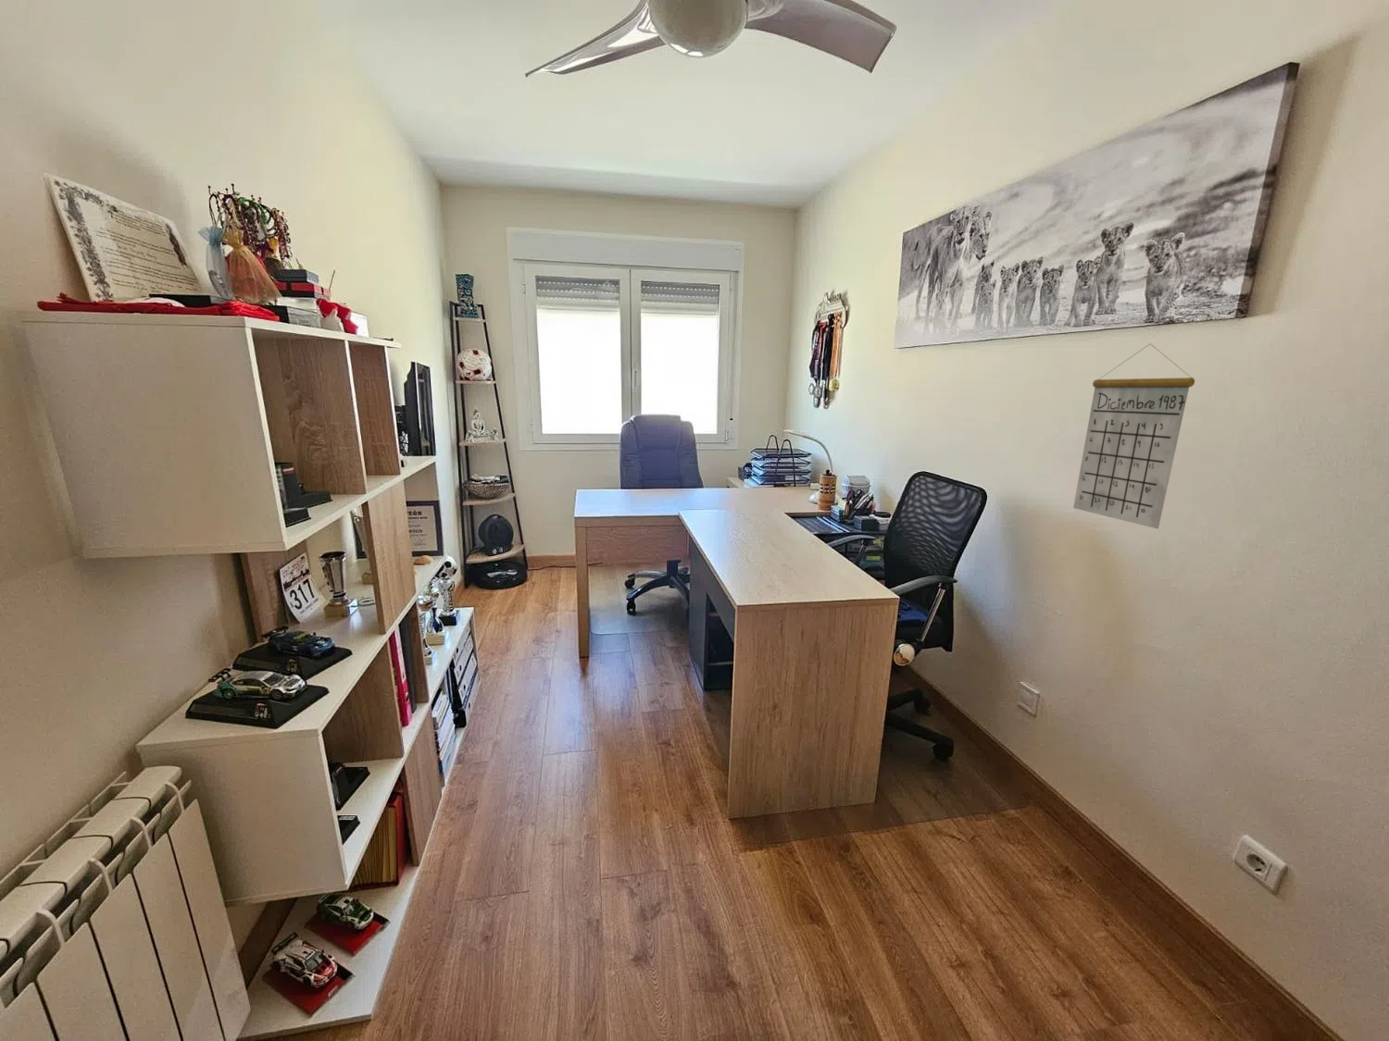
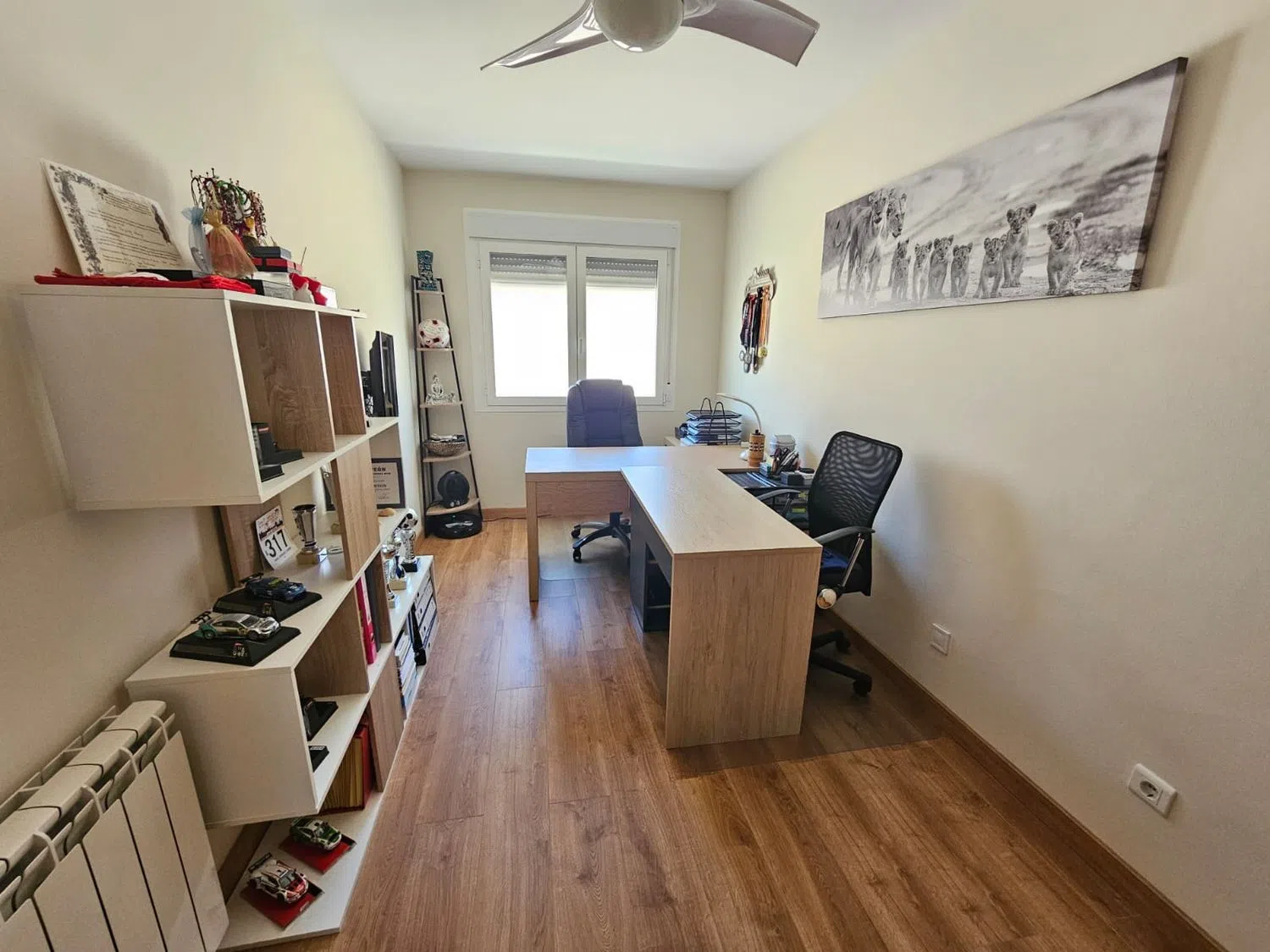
- calendar (1129, 433)
